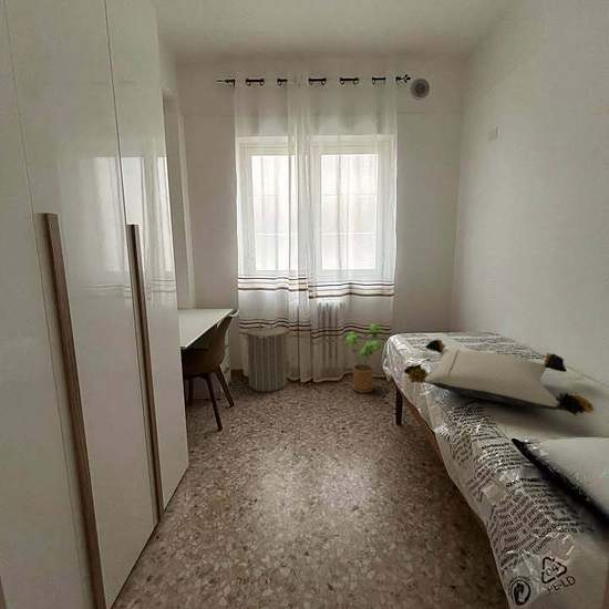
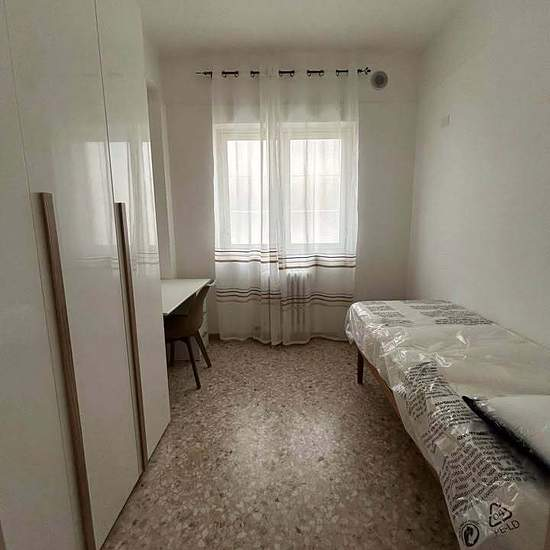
- laundry hamper (267, 353)
- house plant (365, 358)
- pillow (488, 373)
